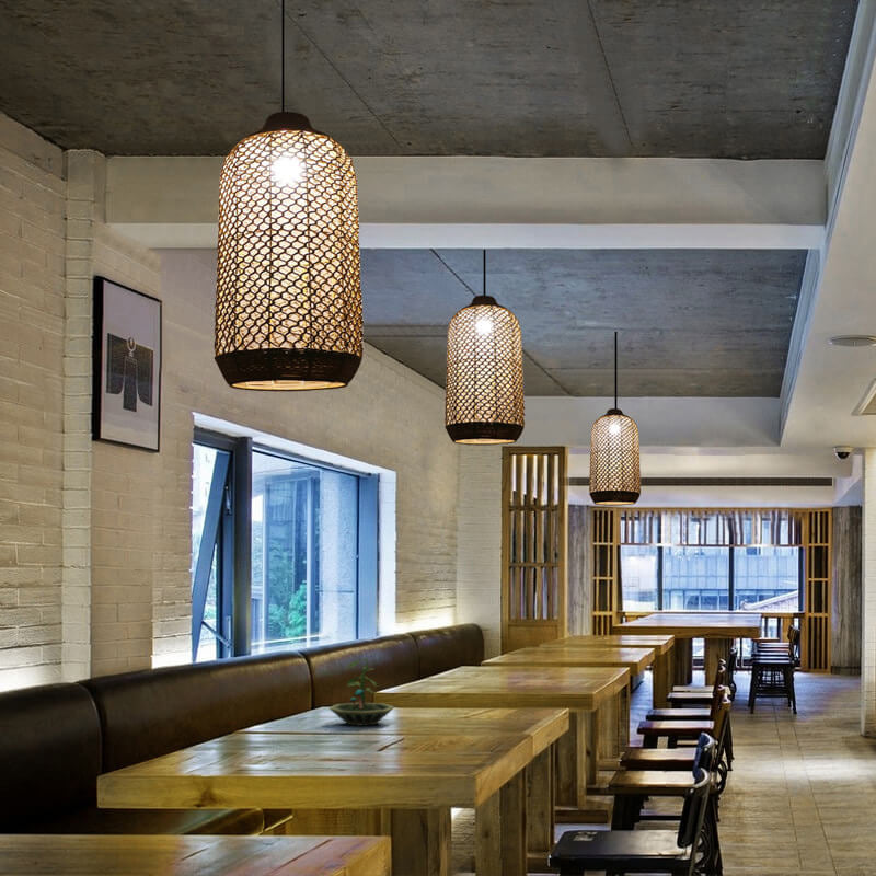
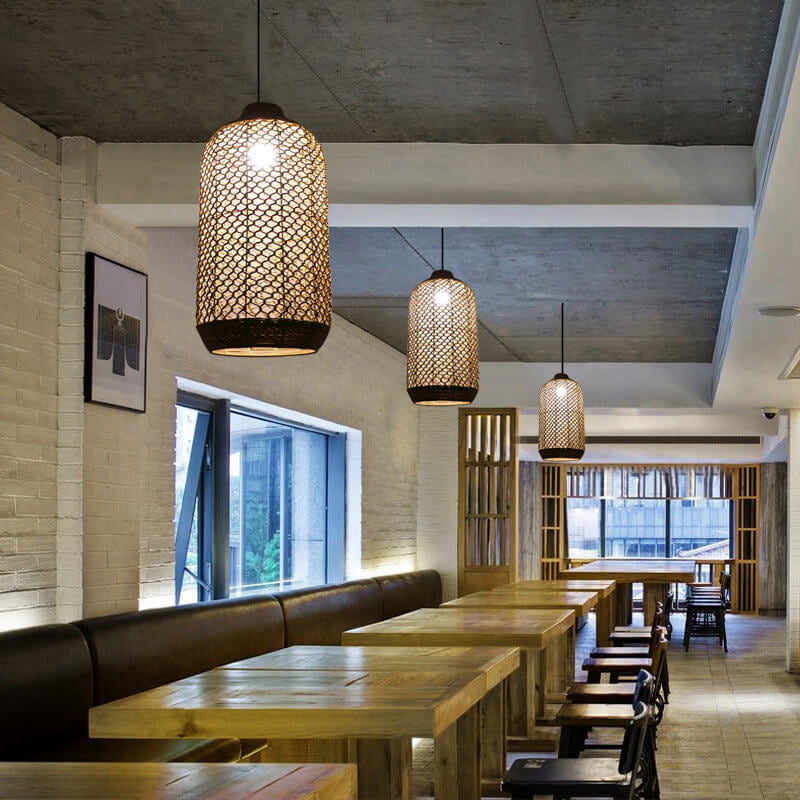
- terrarium (362, 671)
